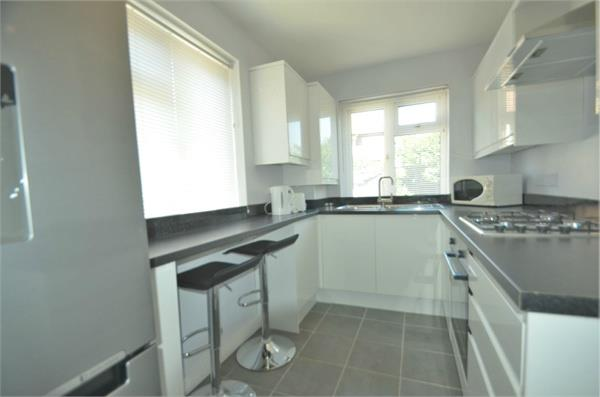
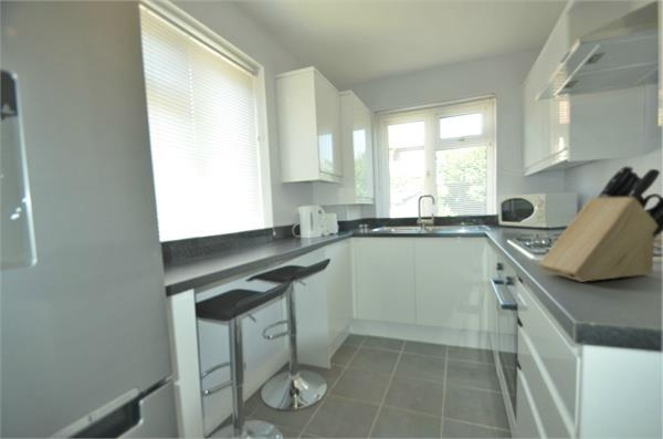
+ knife block (607, 219)
